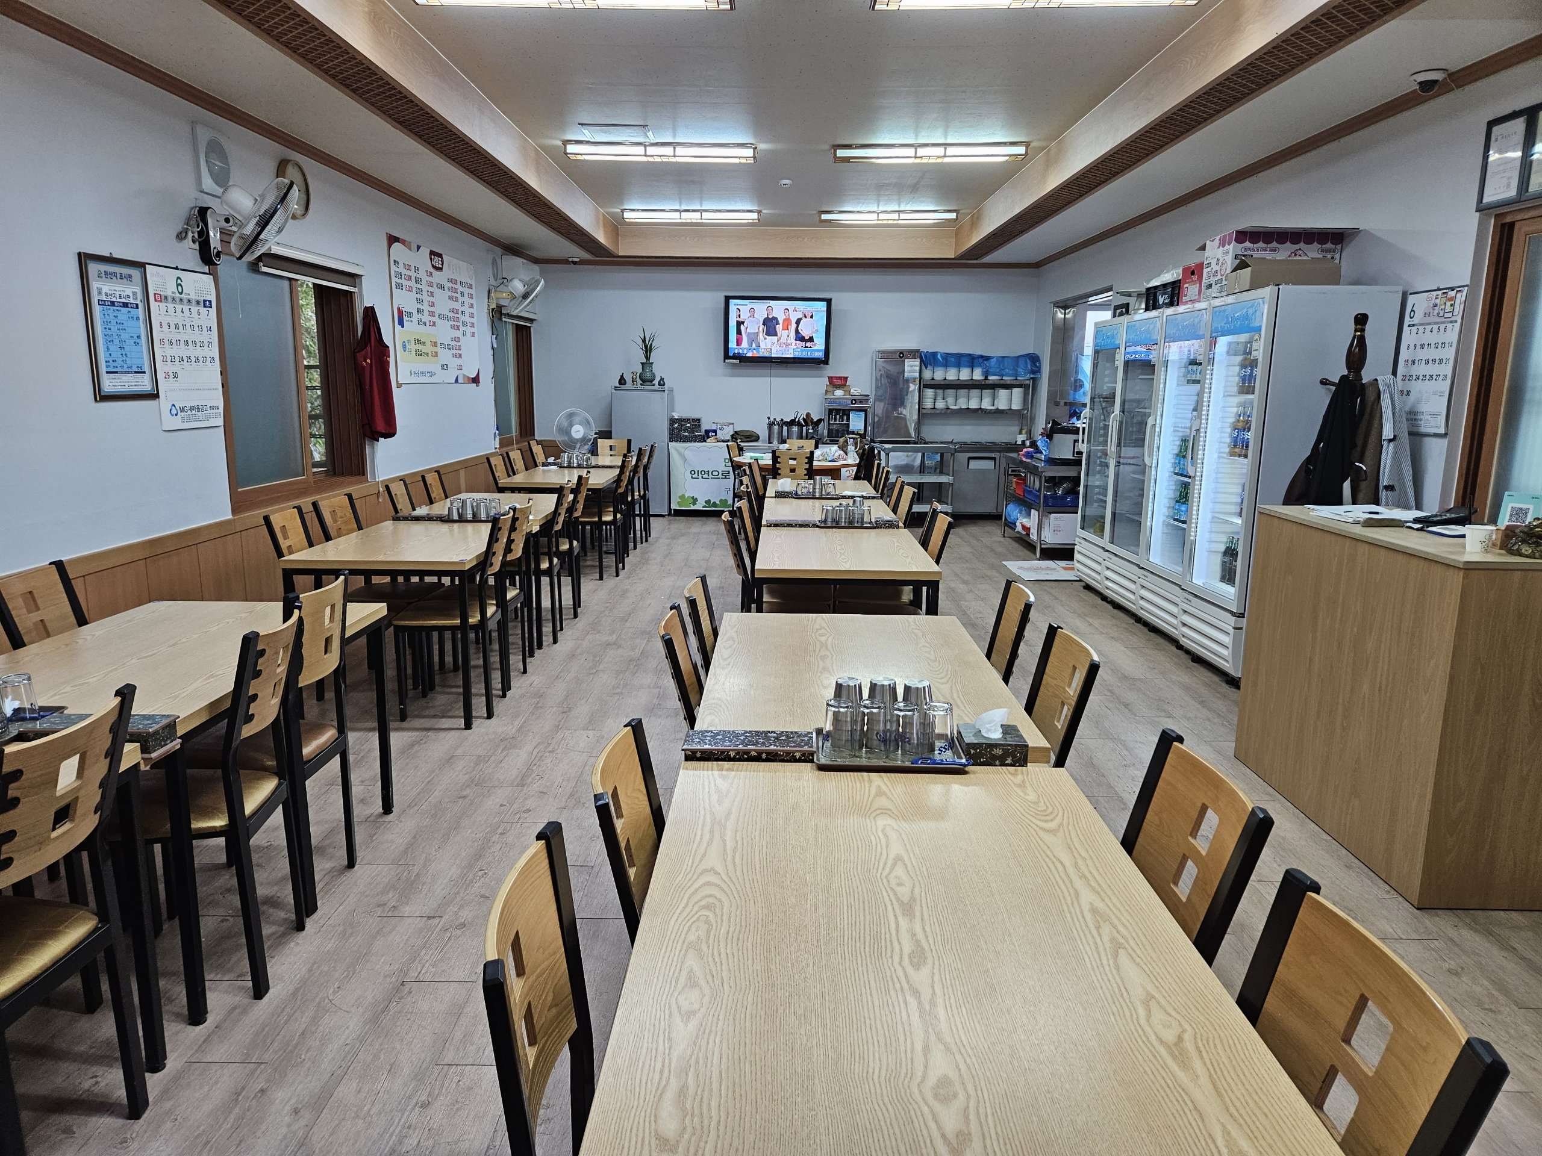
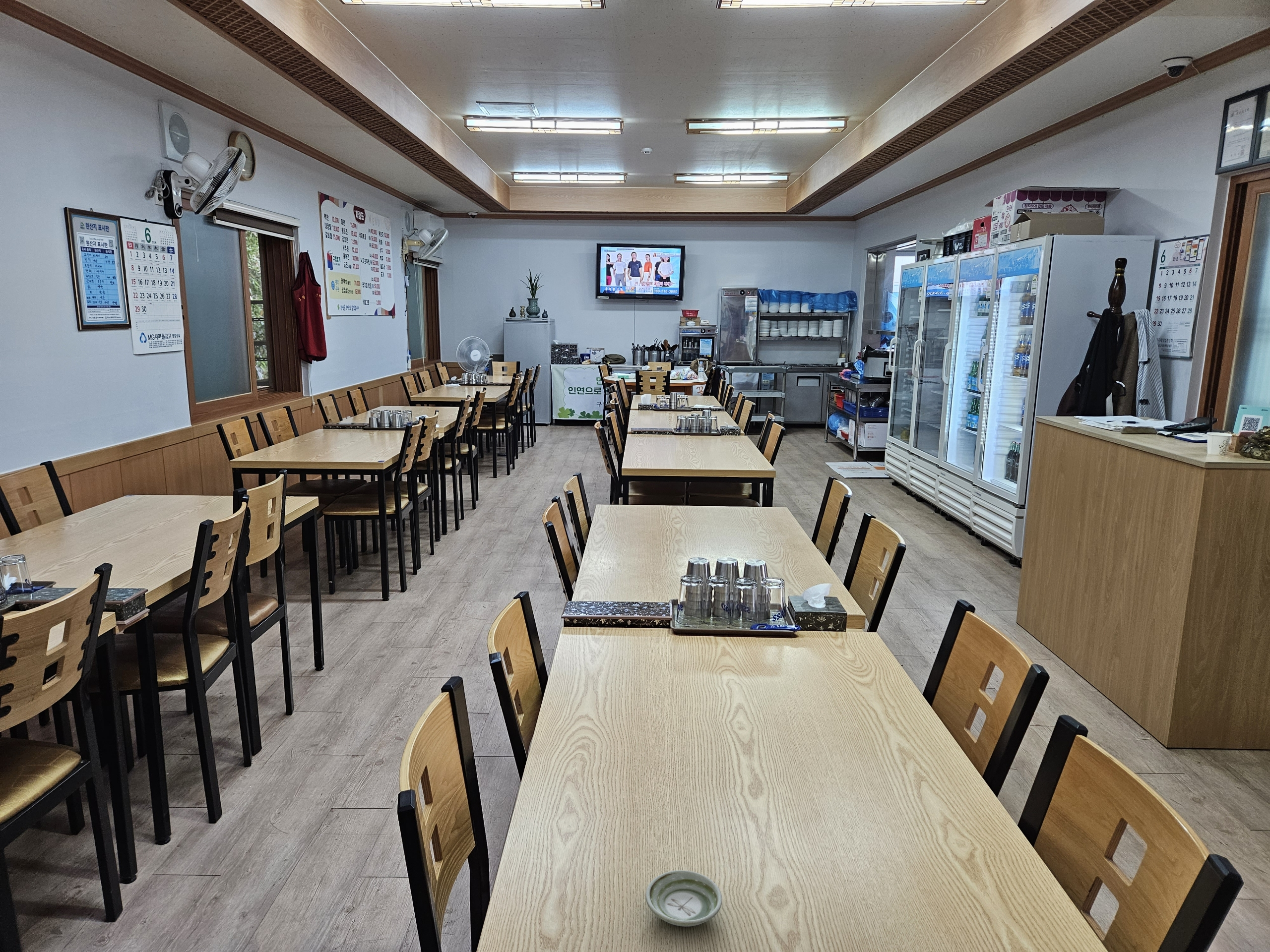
+ saucer (684, 902)
